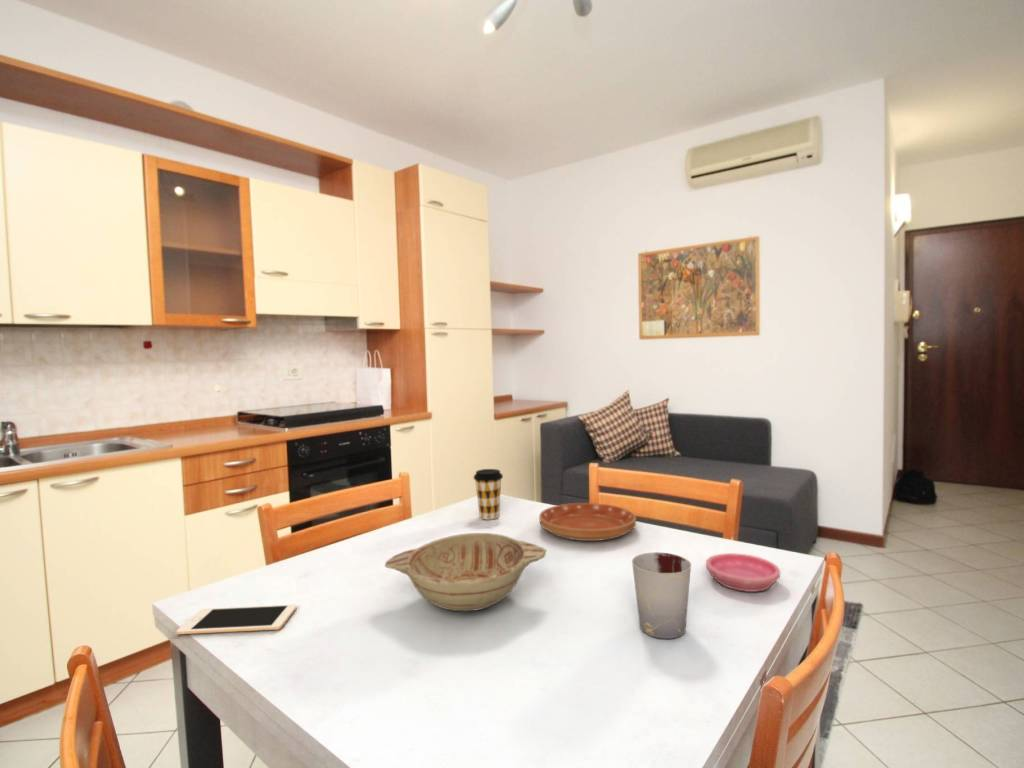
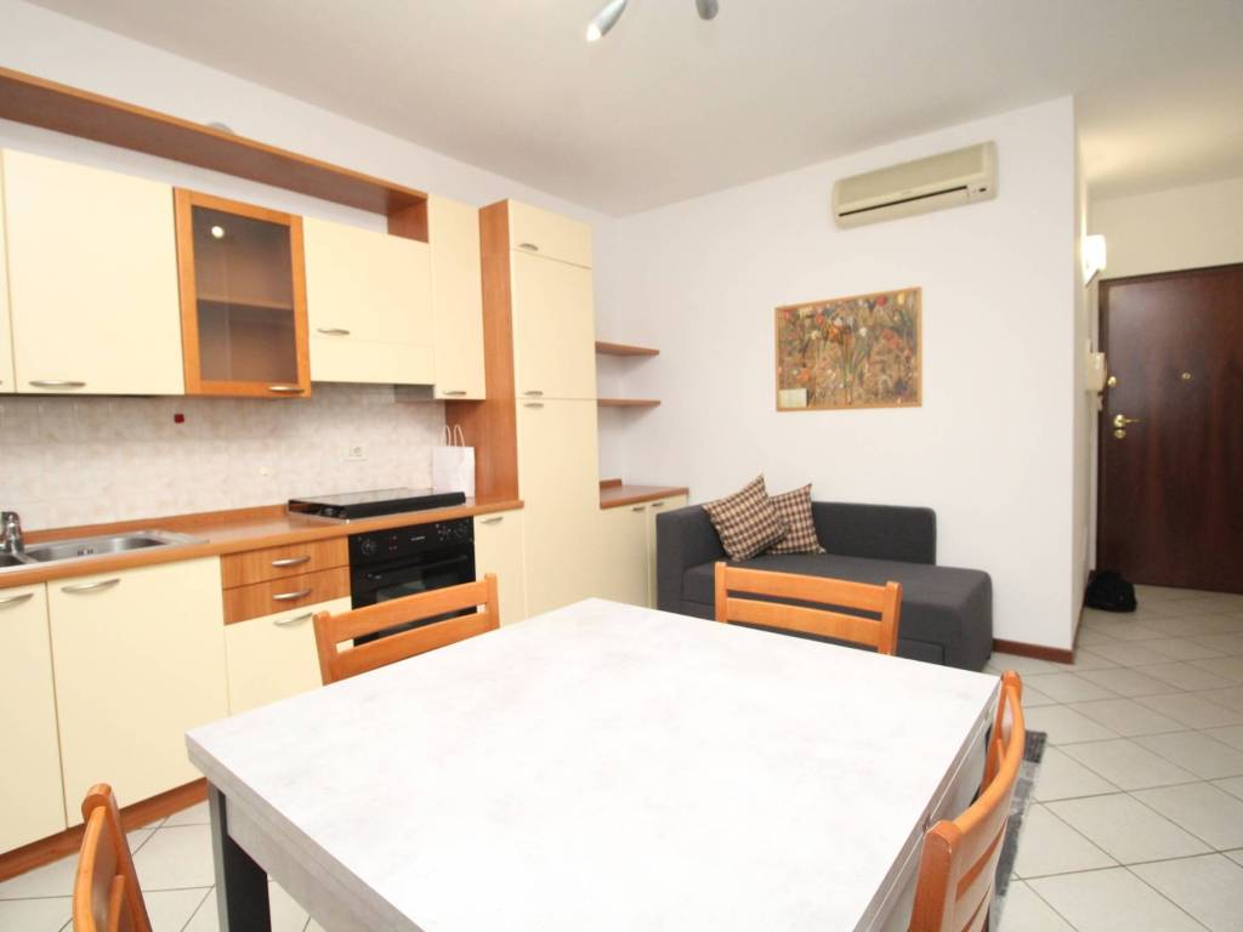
- coffee cup (488, 494)
- decorative bowl (466, 575)
- saucer (587, 522)
- cell phone (239, 618)
- saucer (742, 573)
- cup (658, 590)
